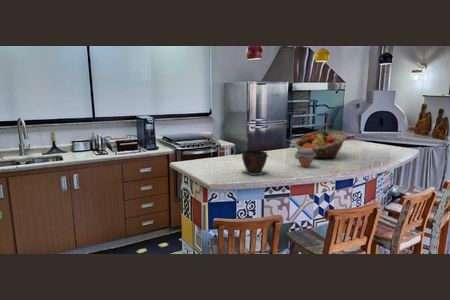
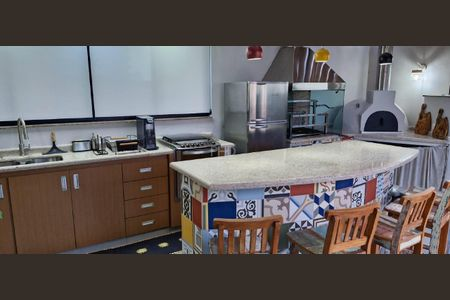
- jar (305, 158)
- bowl (254, 162)
- fruit basket (319, 143)
